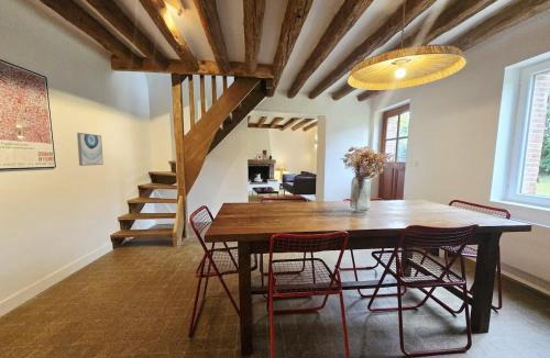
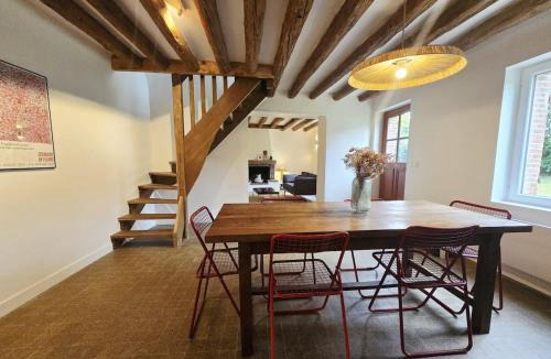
- wall art (90, 149)
